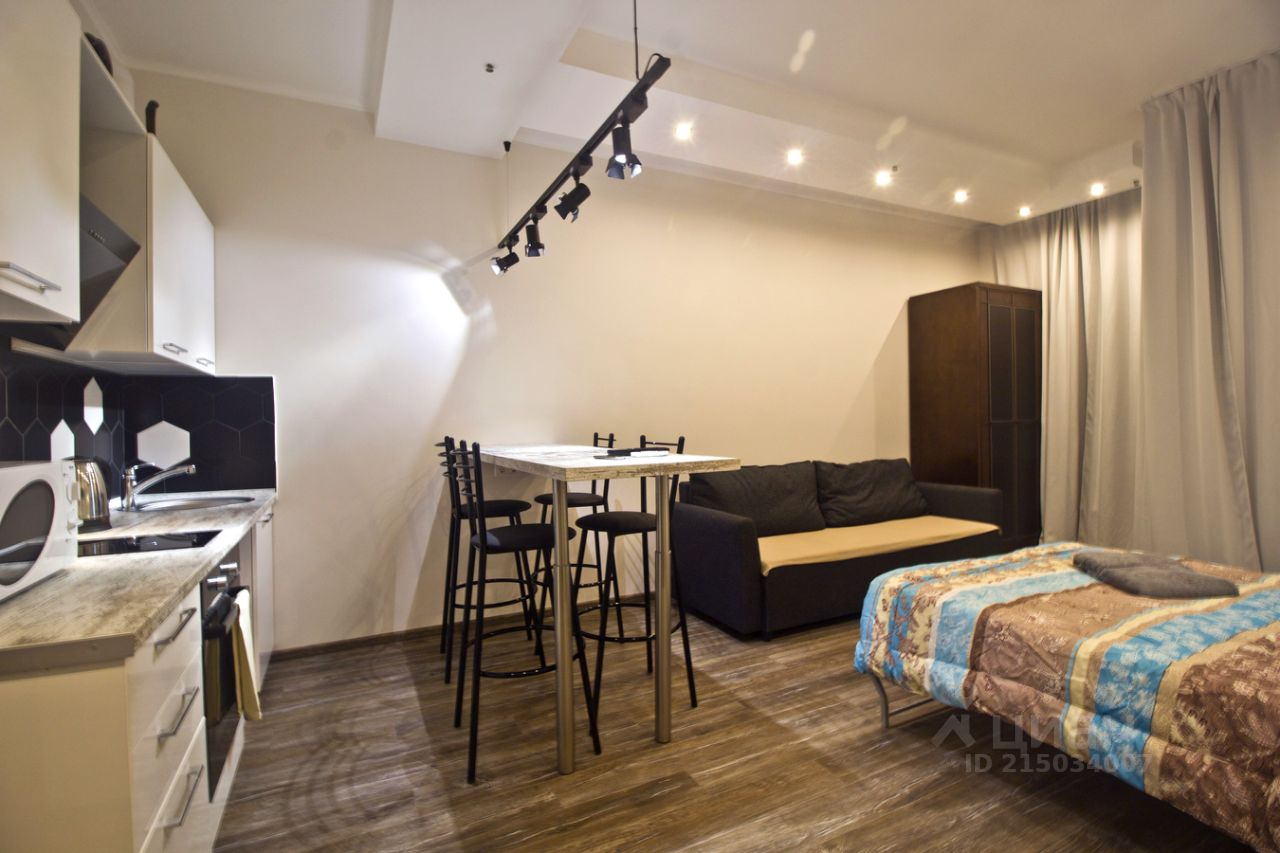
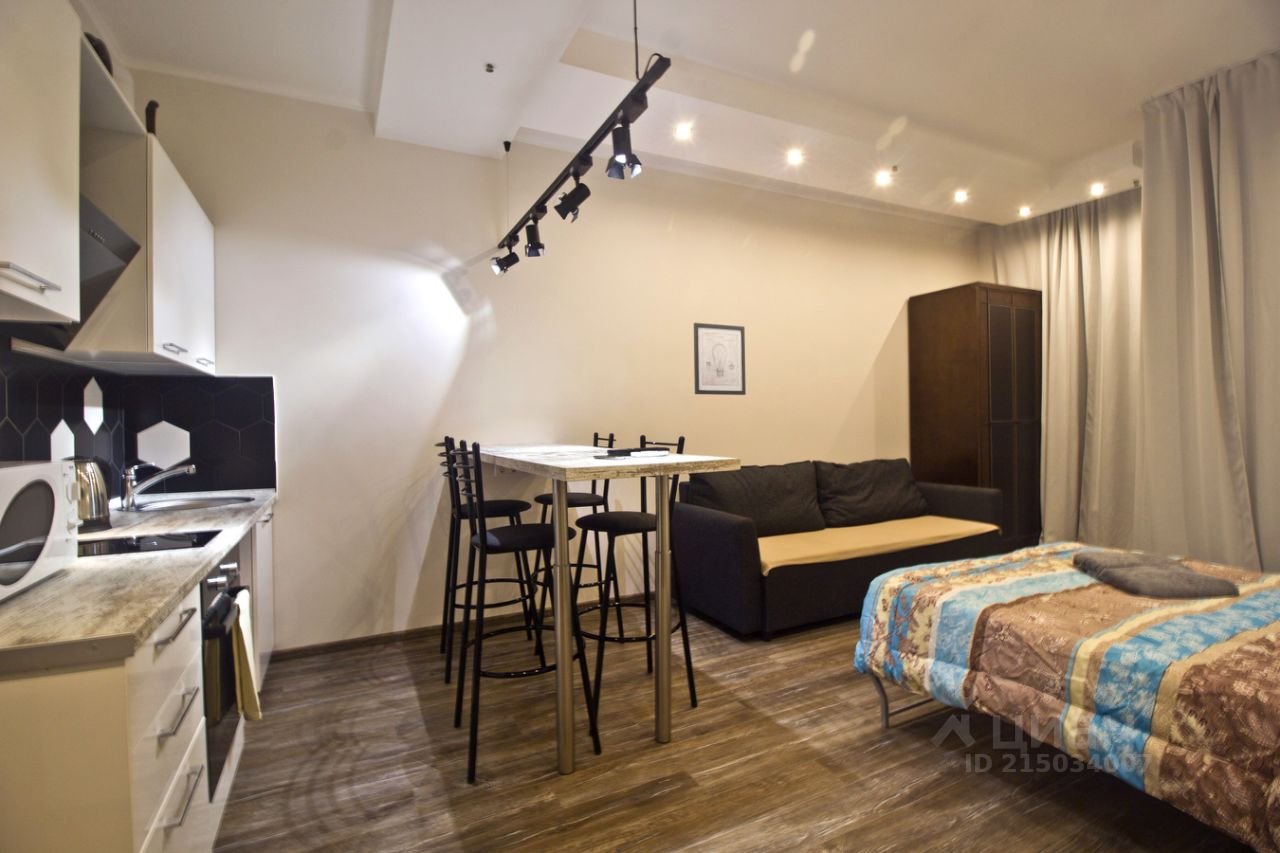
+ wall art (720, 359)
